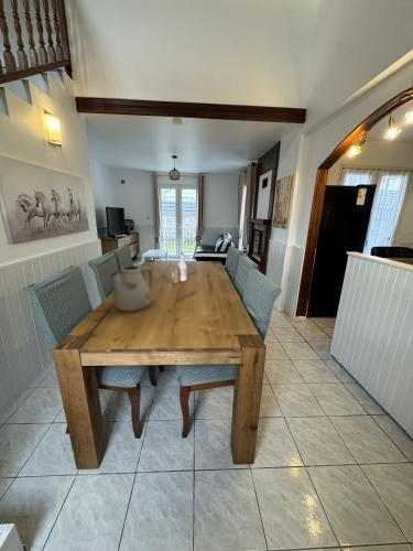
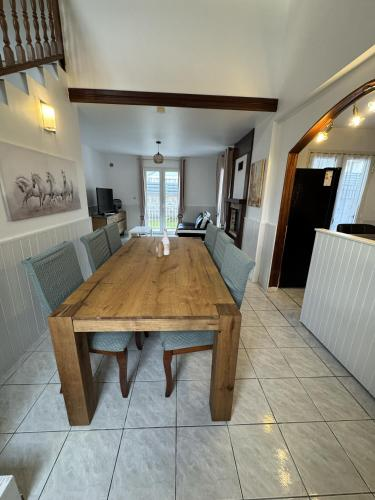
- teapot (132, 285)
